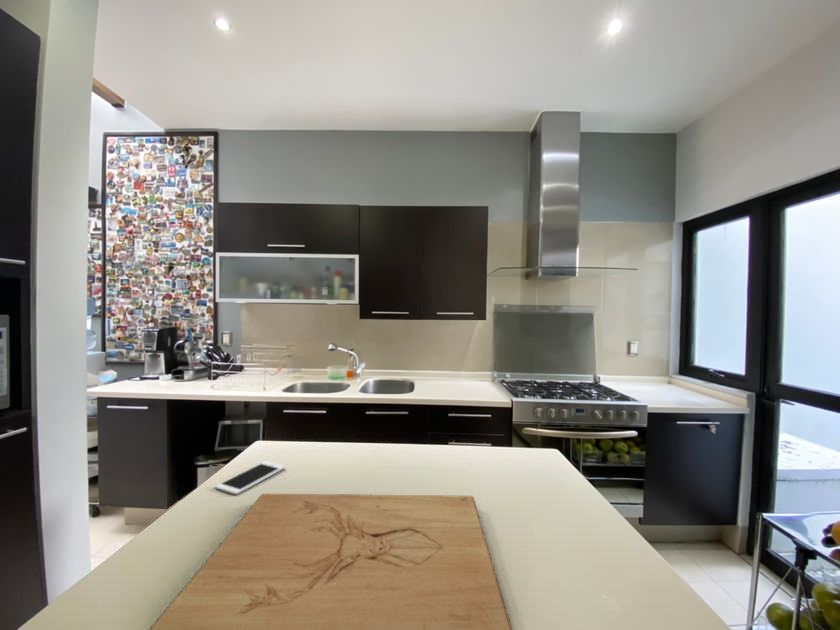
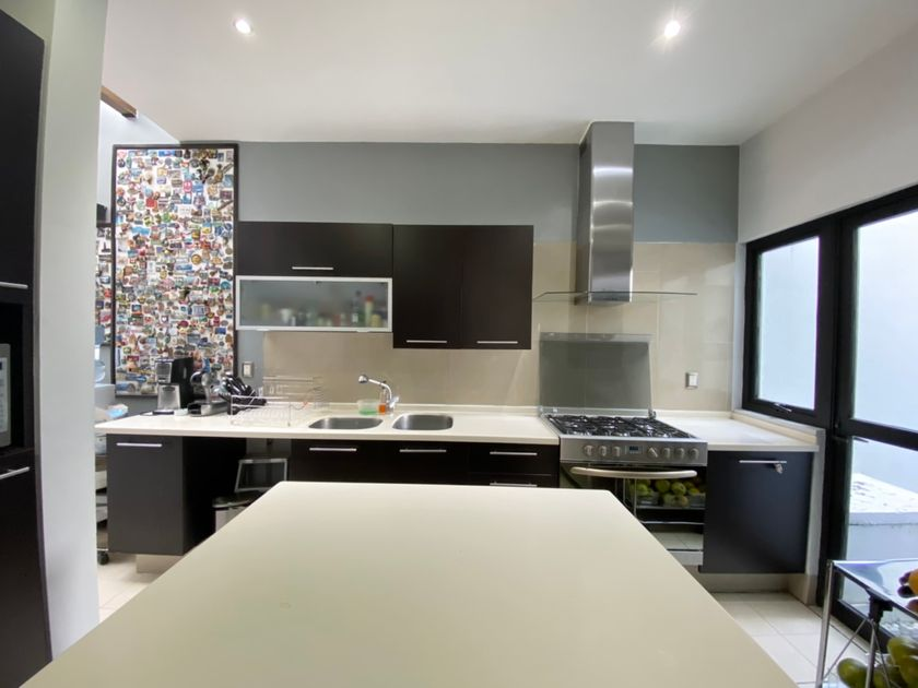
- cell phone (252, 476)
- cutting board (353, 550)
